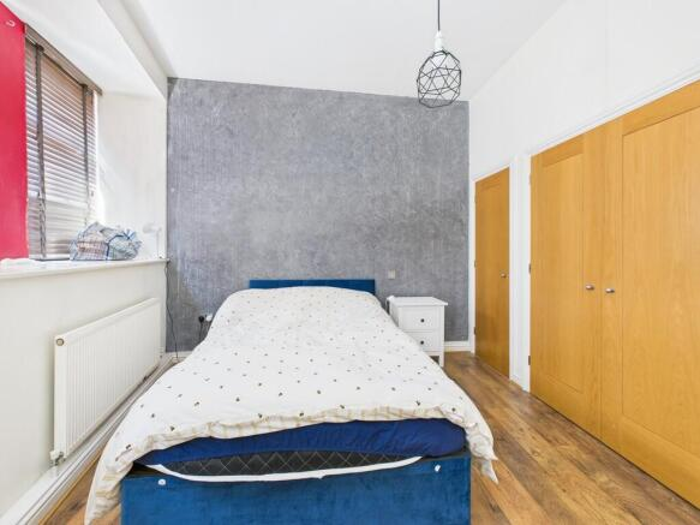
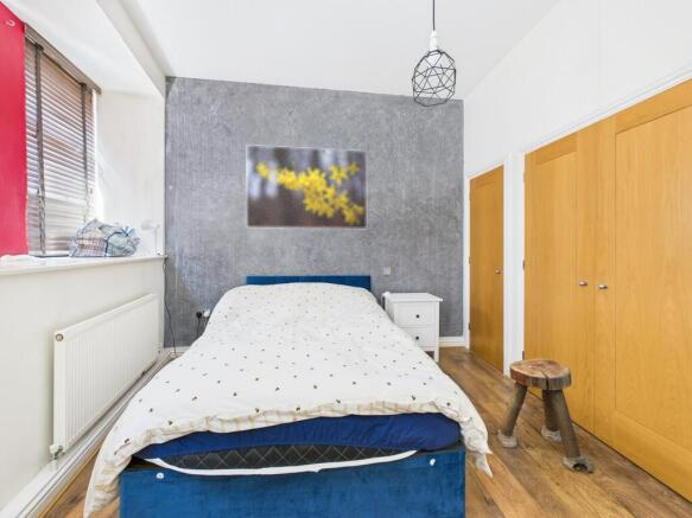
+ stool (544, 405)
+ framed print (307, 187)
